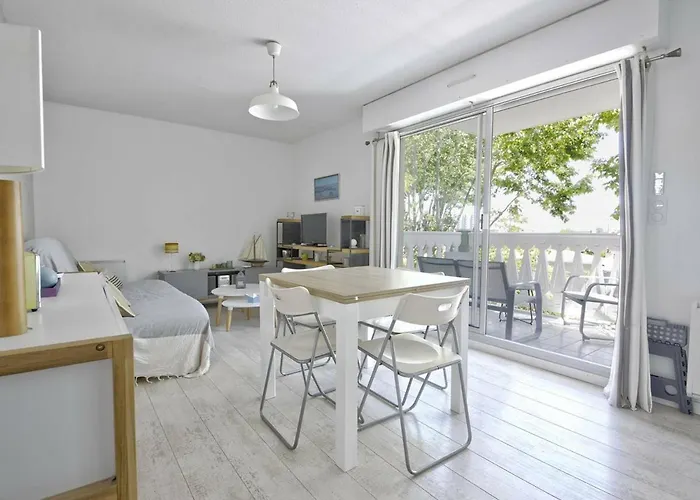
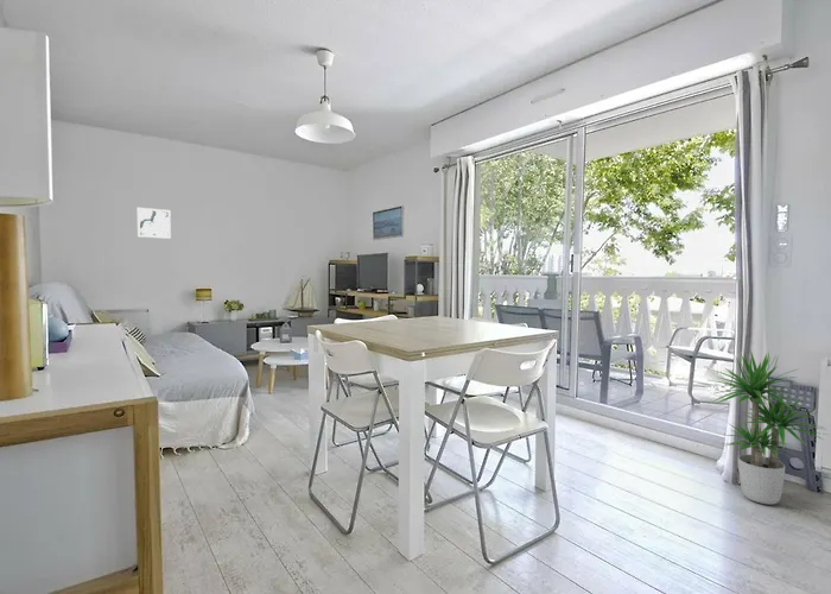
+ potted plant (763, 422)
+ wall art (153, 222)
